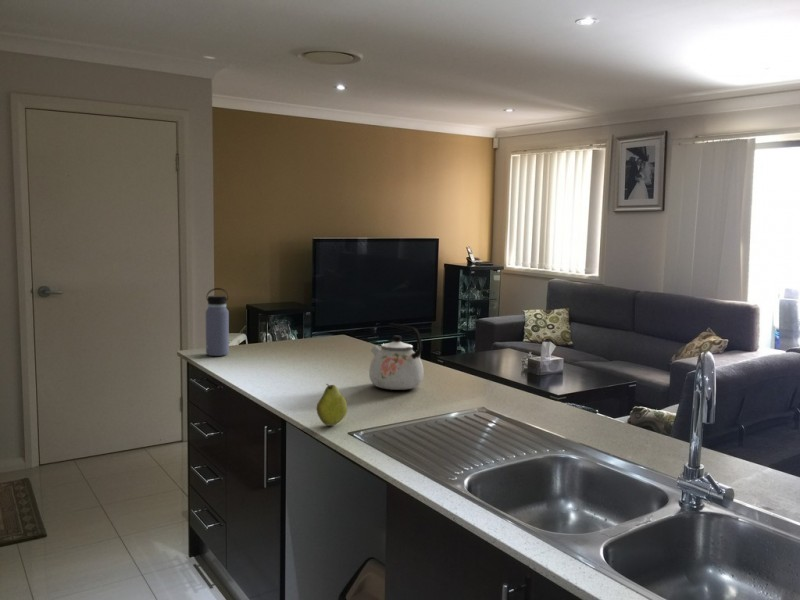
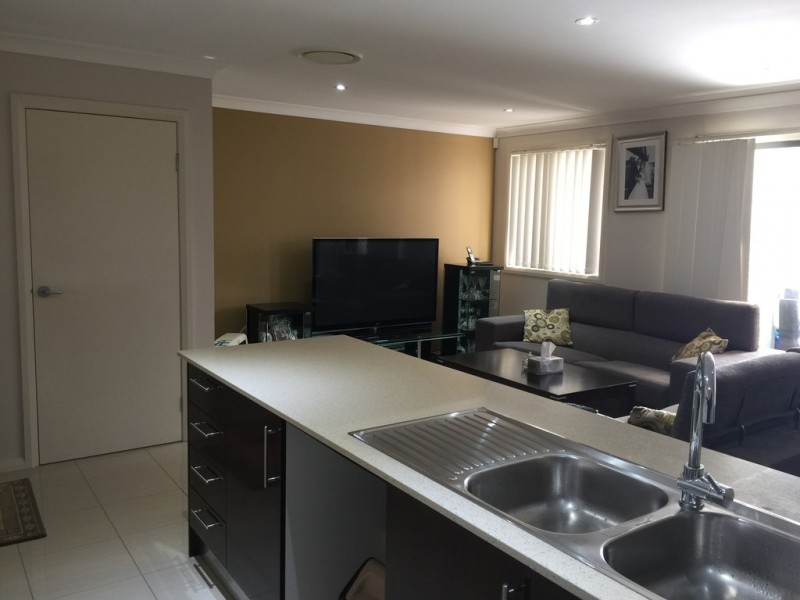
- fruit (331, 403)
- water bottle (217, 321)
- kettle (396, 355)
